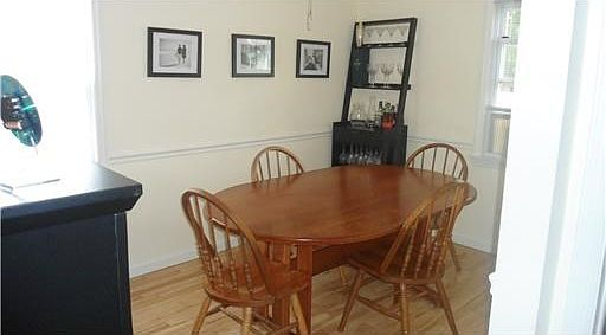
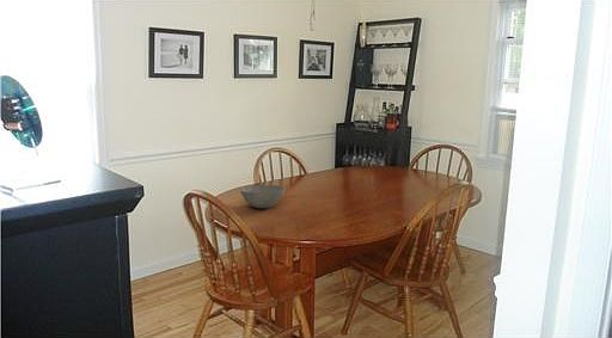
+ bowl (262, 197)
